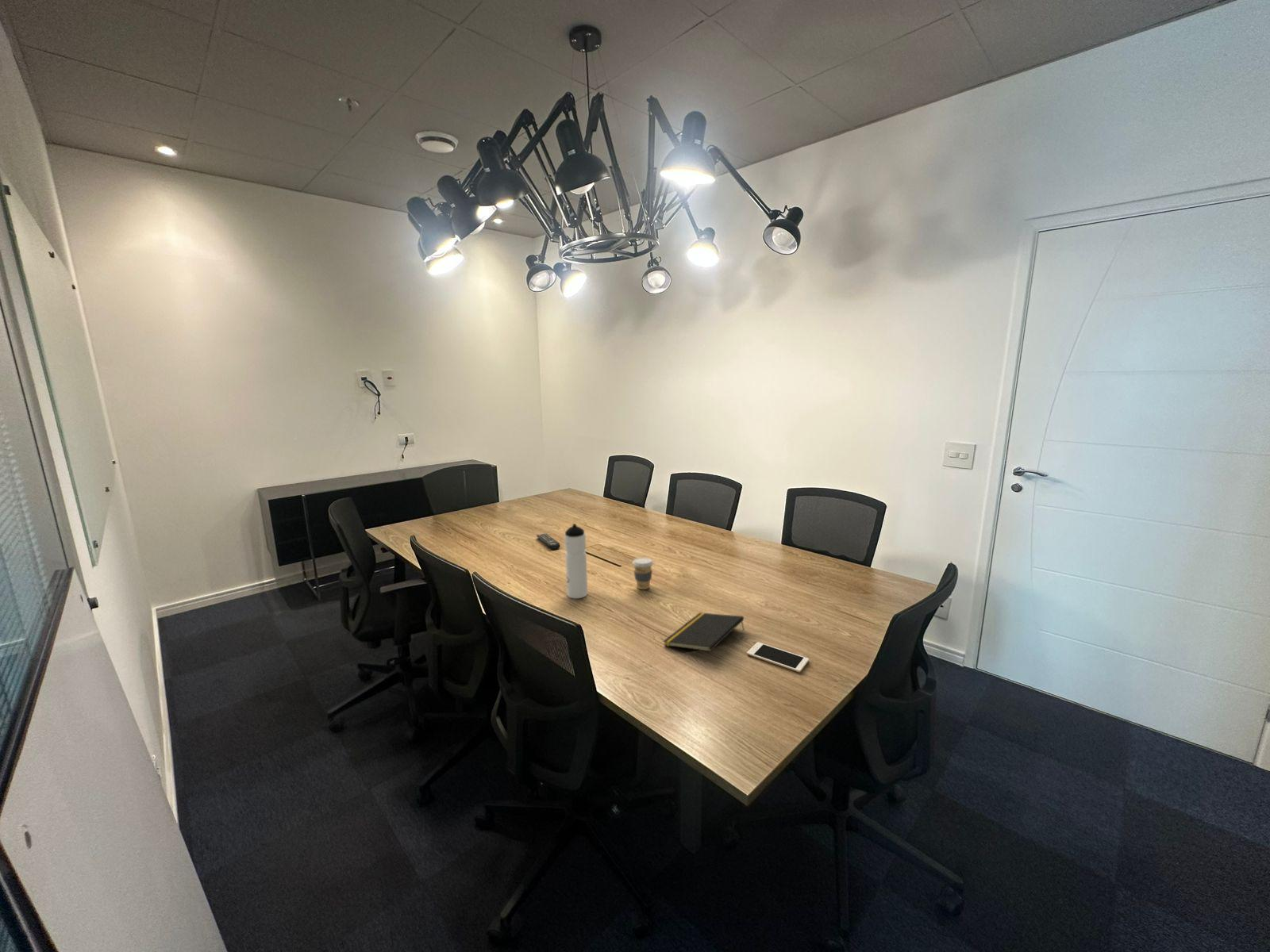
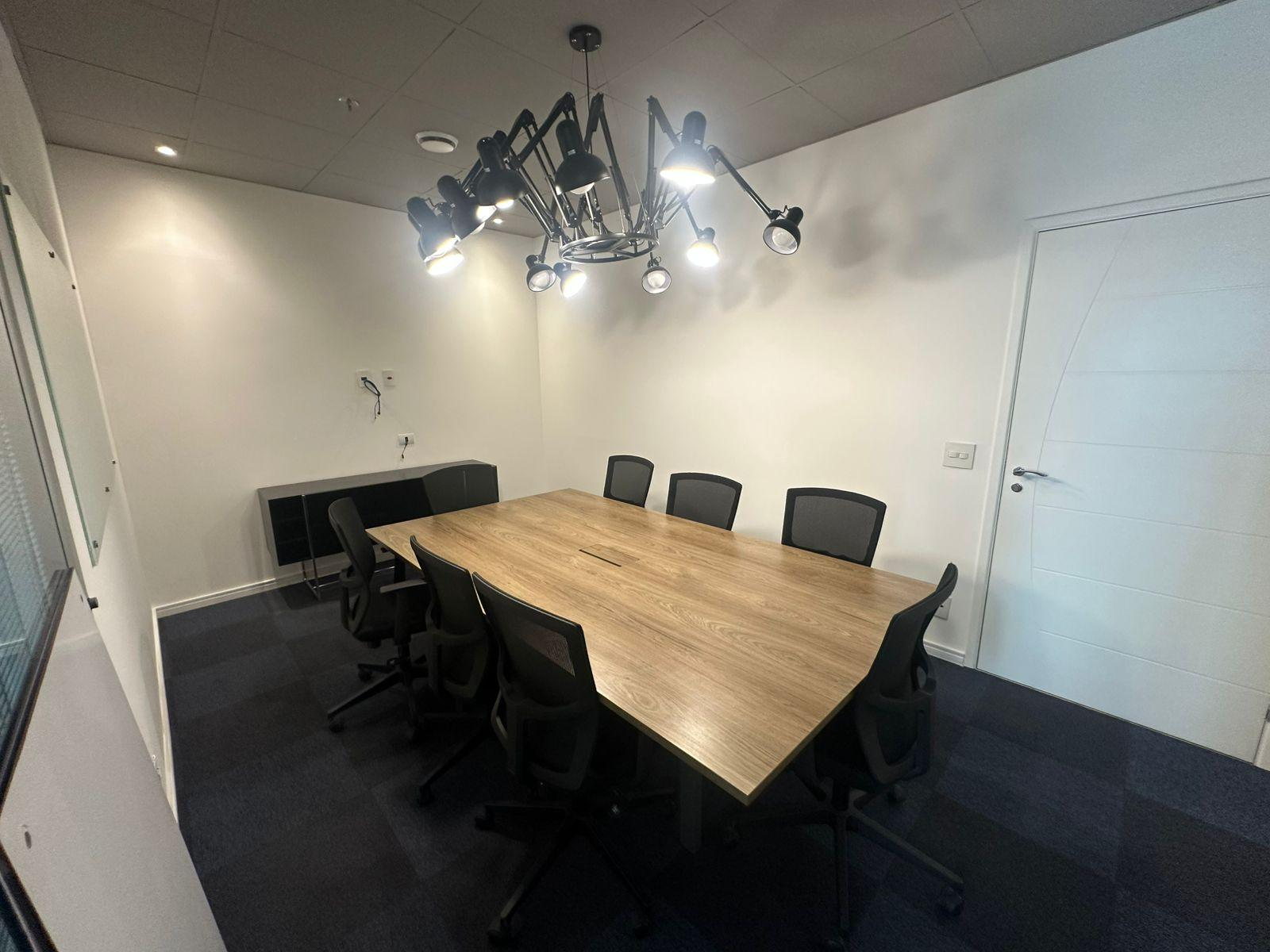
- coffee cup (643, 574)
- remote control (548, 540)
- cell phone (777, 656)
- water bottle (575, 559)
- notepad (704, 630)
